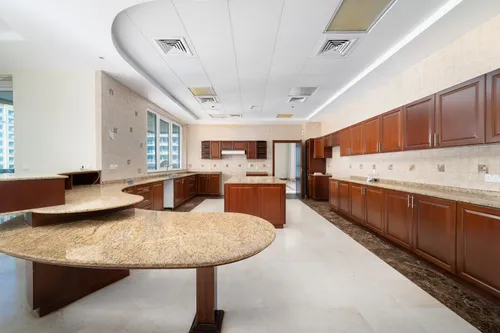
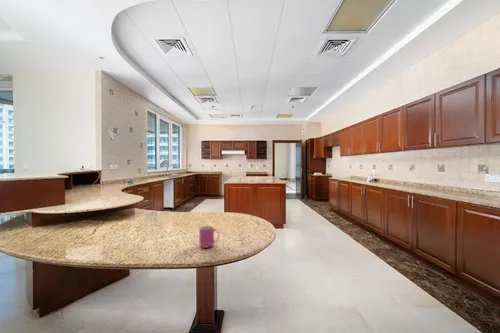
+ mug (209, 236)
